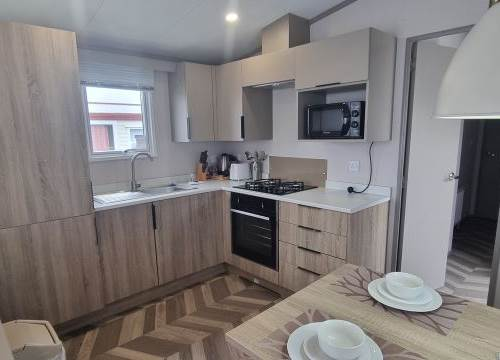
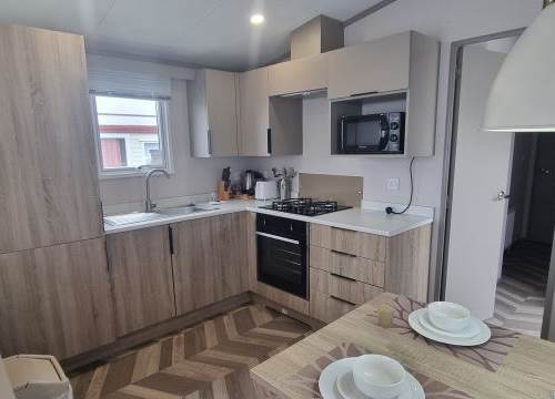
+ candle (384, 323)
